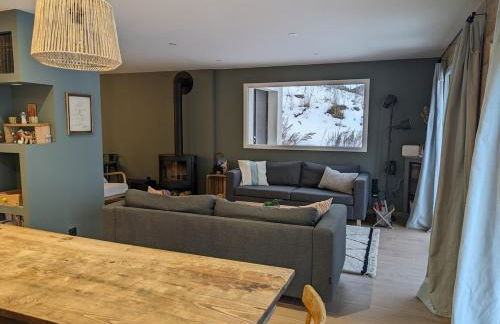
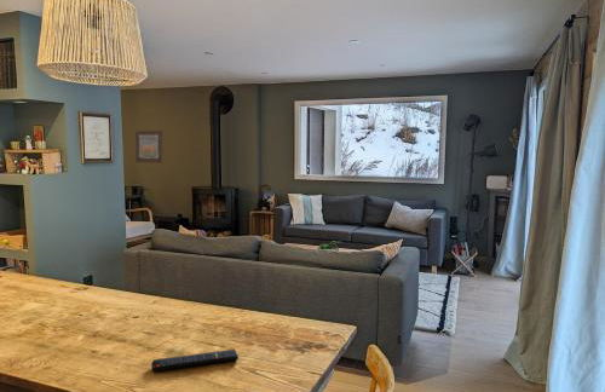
+ remote control (195, 361)
+ wall art (149, 146)
